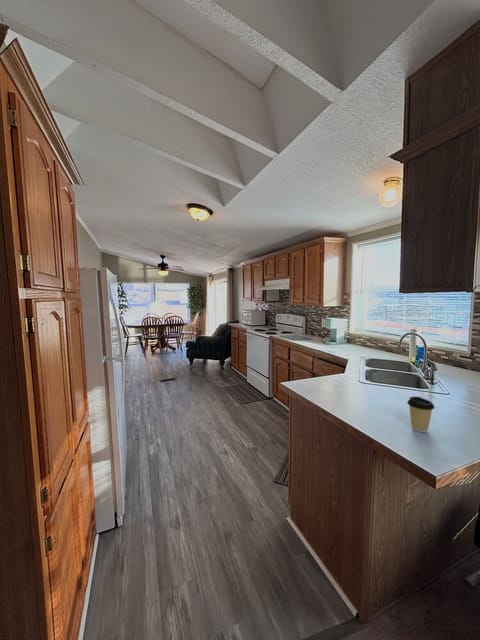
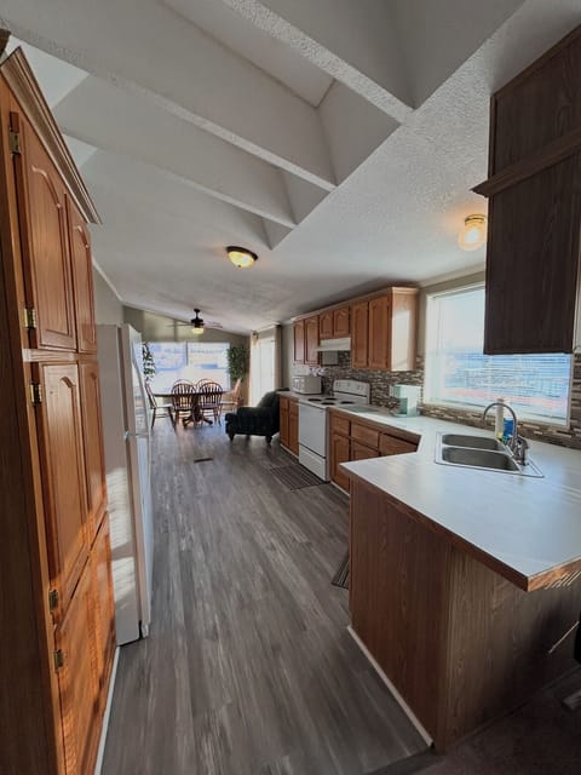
- coffee cup (420, 414)
